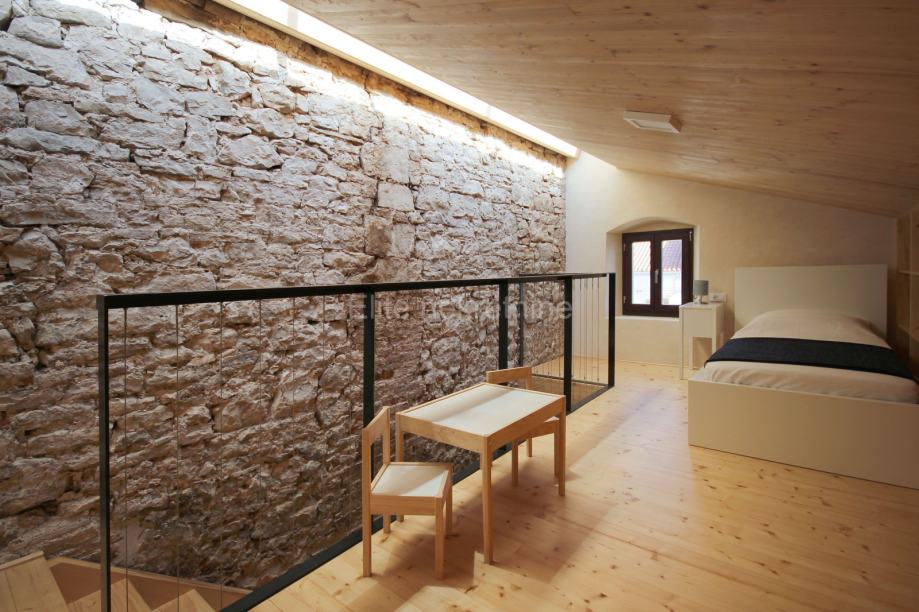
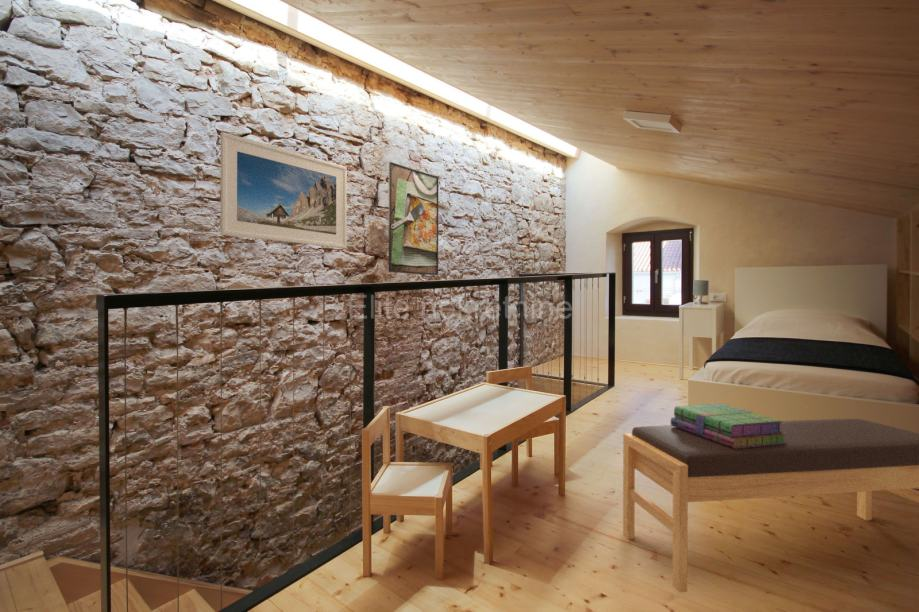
+ bench (784, 491)
+ stack of books (724, 423)
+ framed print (290, 196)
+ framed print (414, 221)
